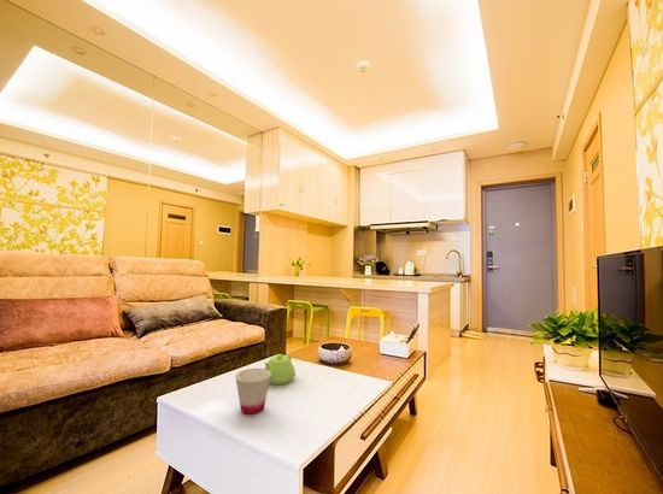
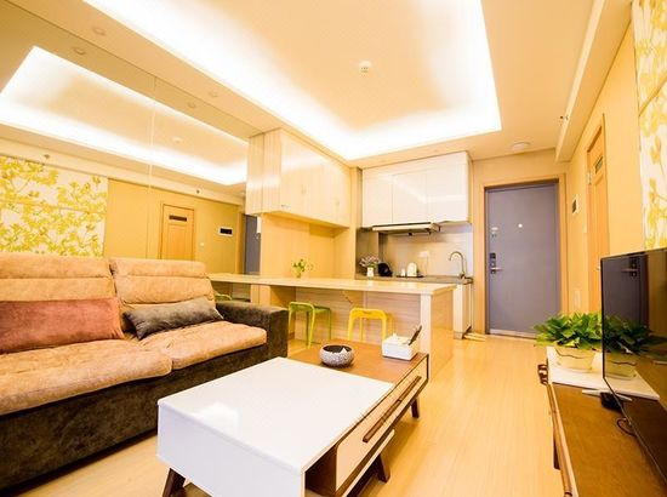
- cup (252, 392)
- teapot (277, 367)
